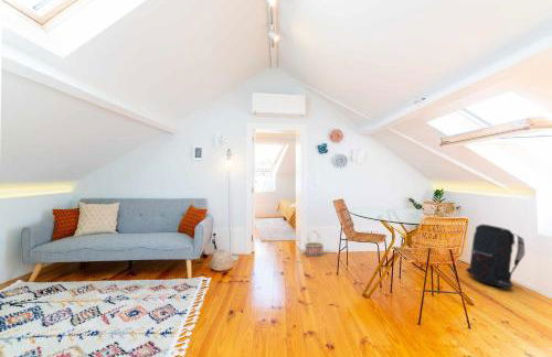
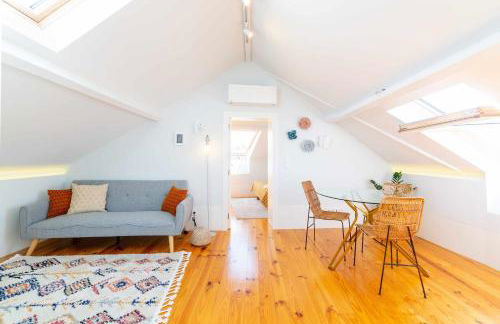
- basket (314, 242)
- backpack (495, 253)
